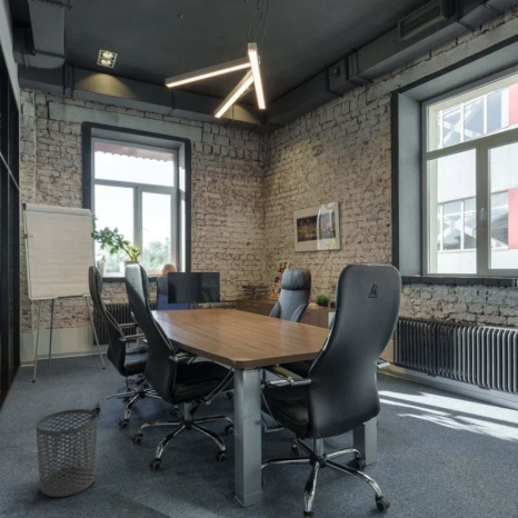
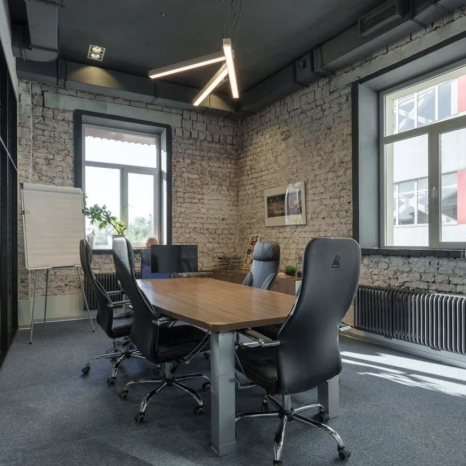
- waste bin (68, 451)
